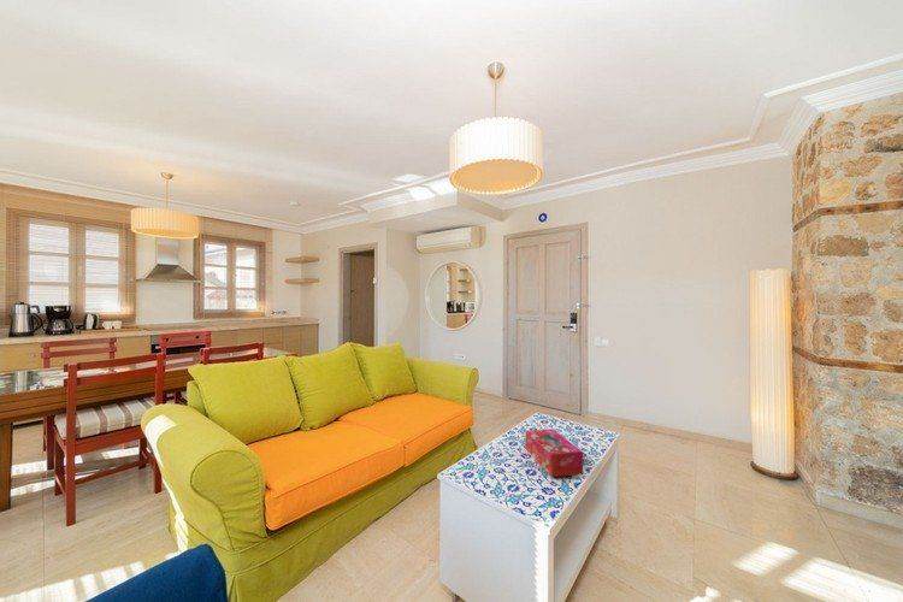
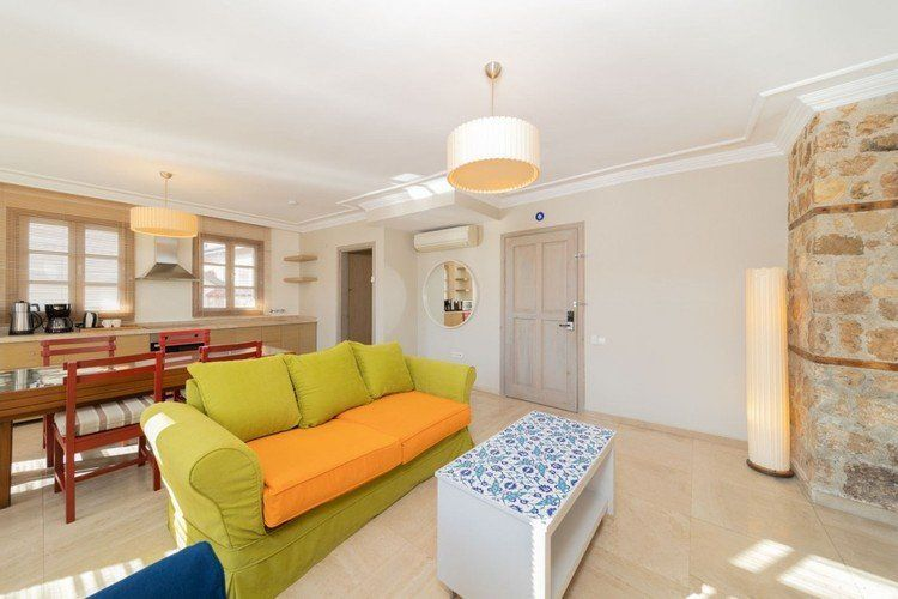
- tissue box (551, 450)
